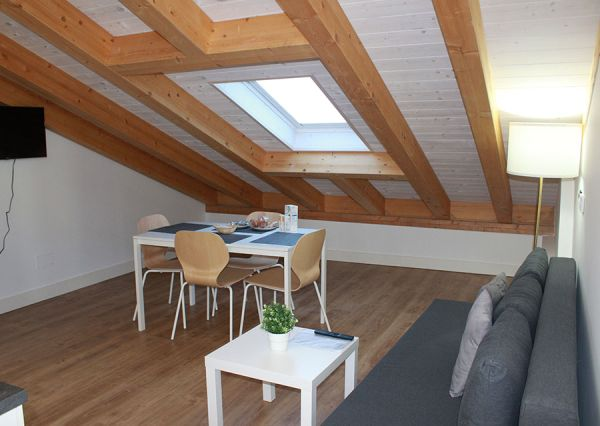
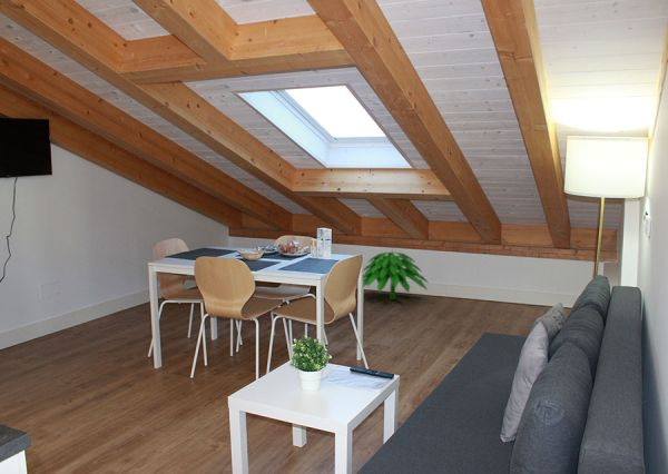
+ indoor plant (392, 273)
